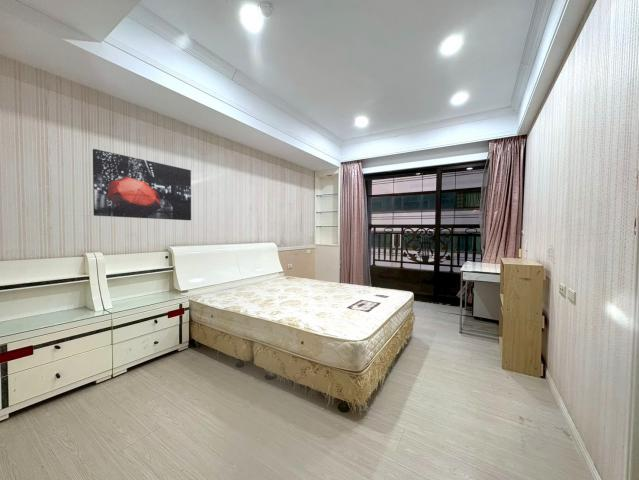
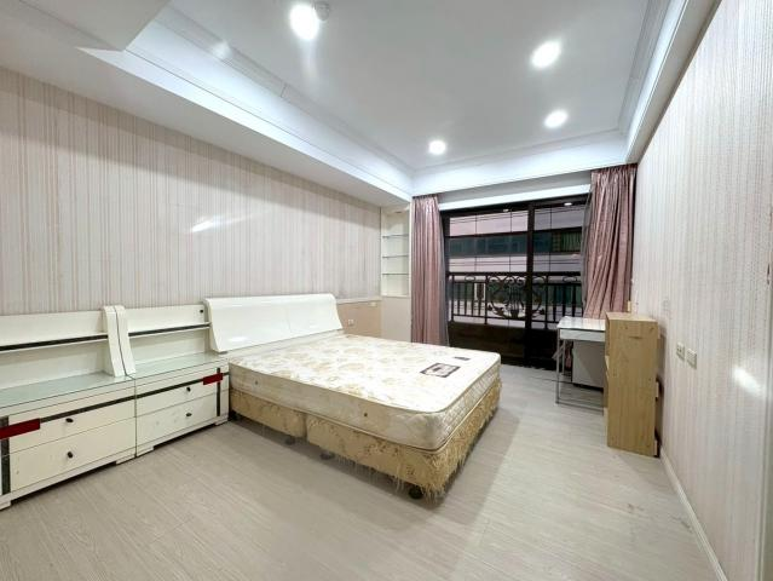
- wall art (148, 189)
